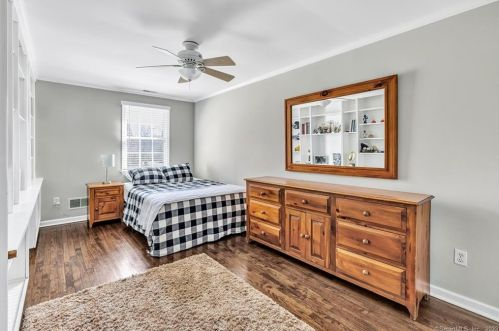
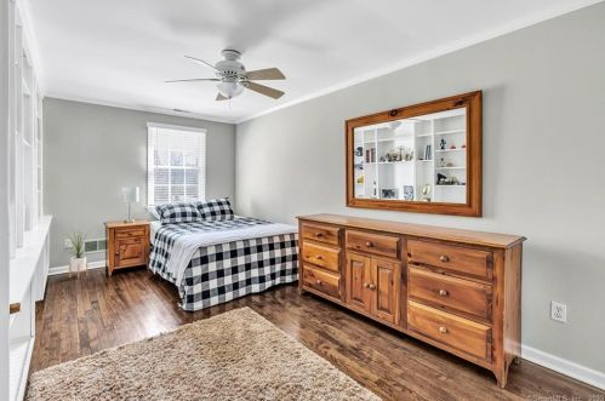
+ house plant (79, 251)
